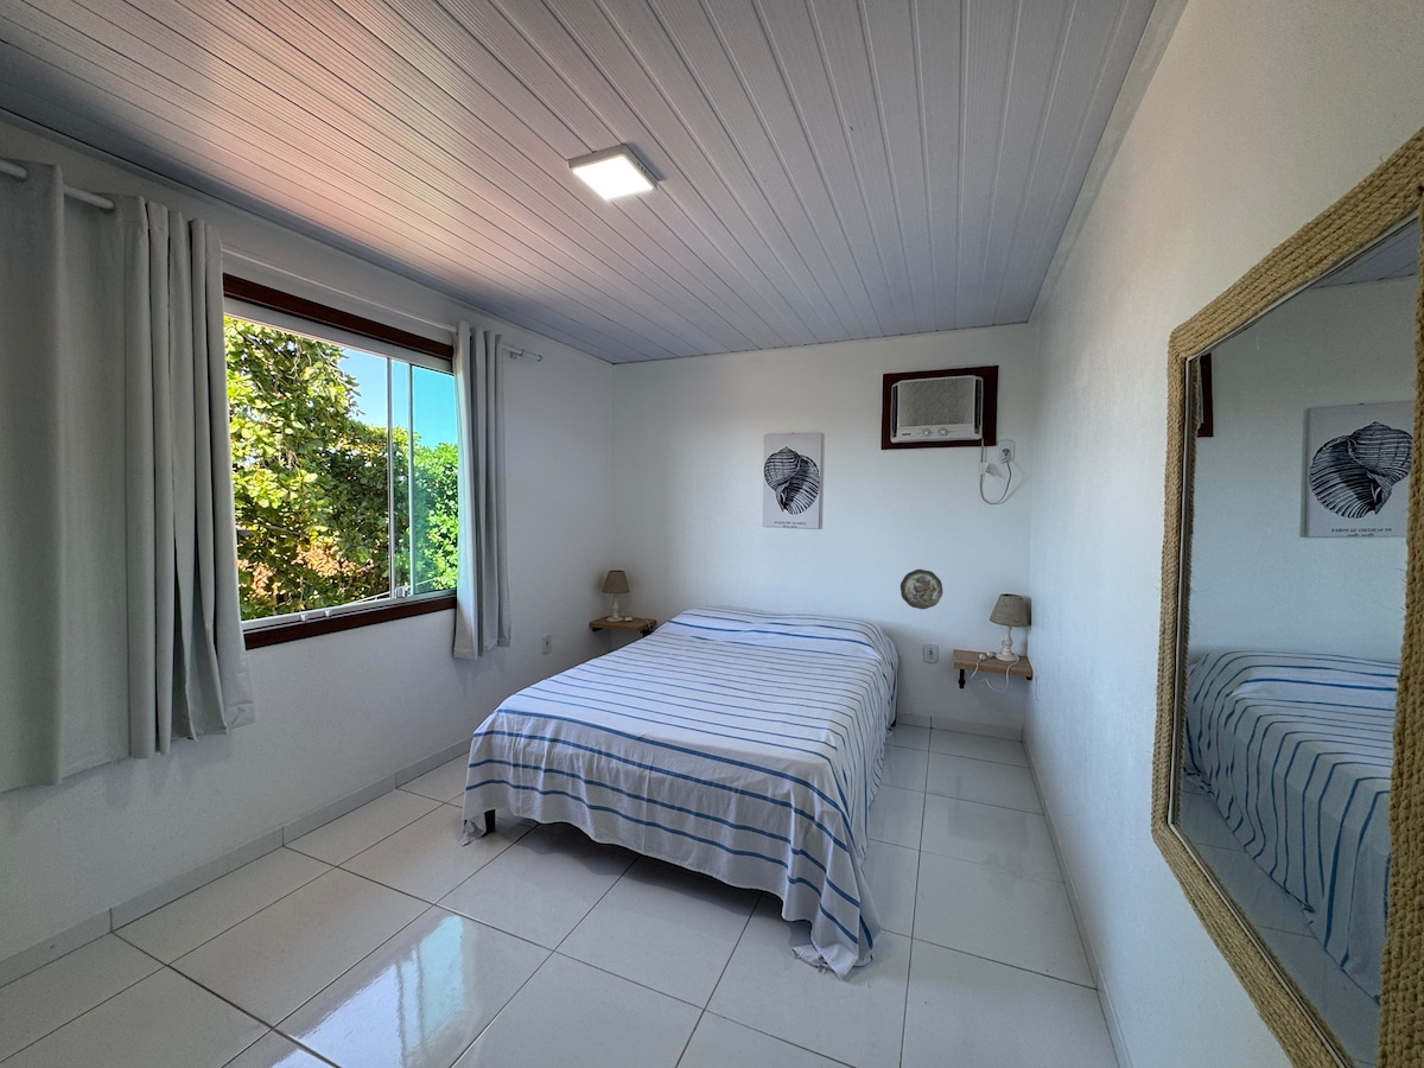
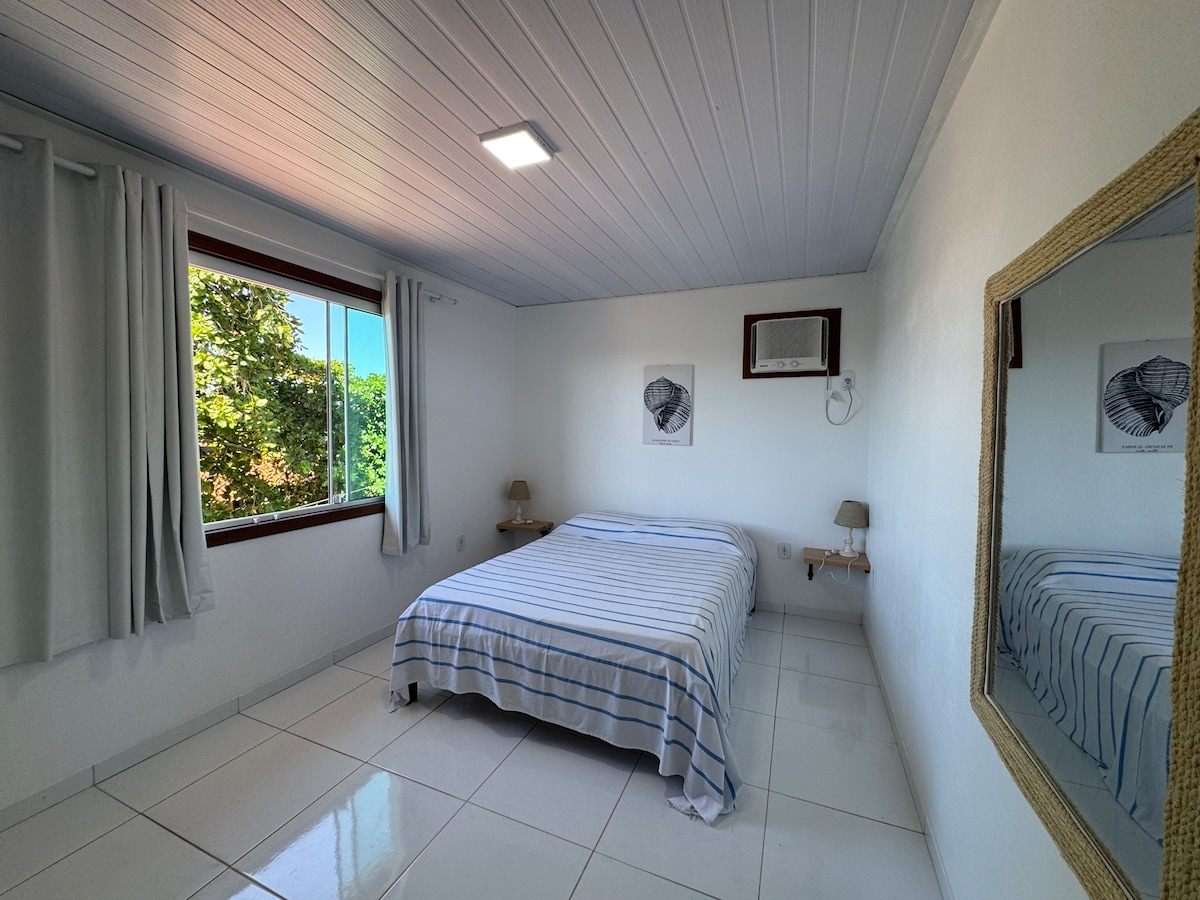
- decorative plate (921, 589)
